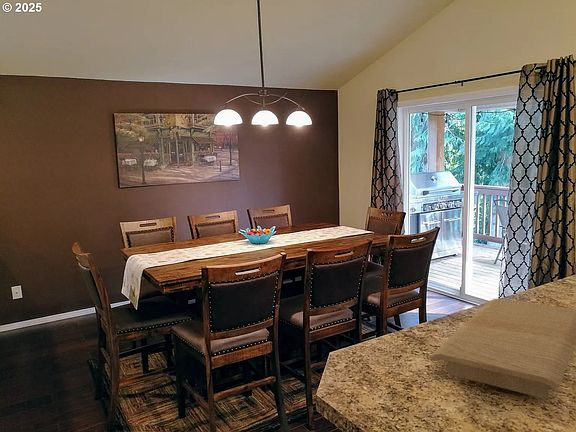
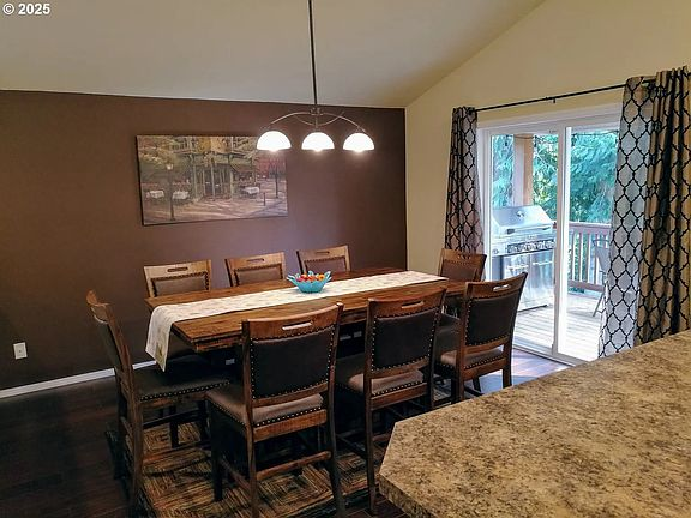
- cutting board (515, 340)
